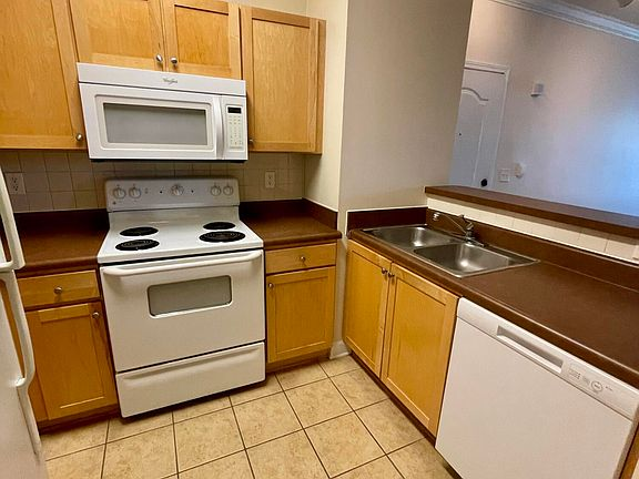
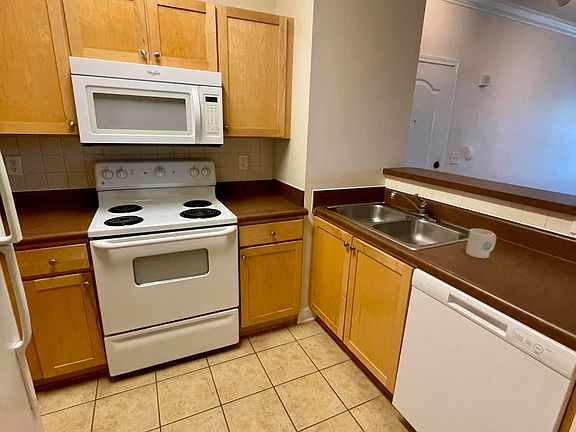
+ mug (482, 242)
